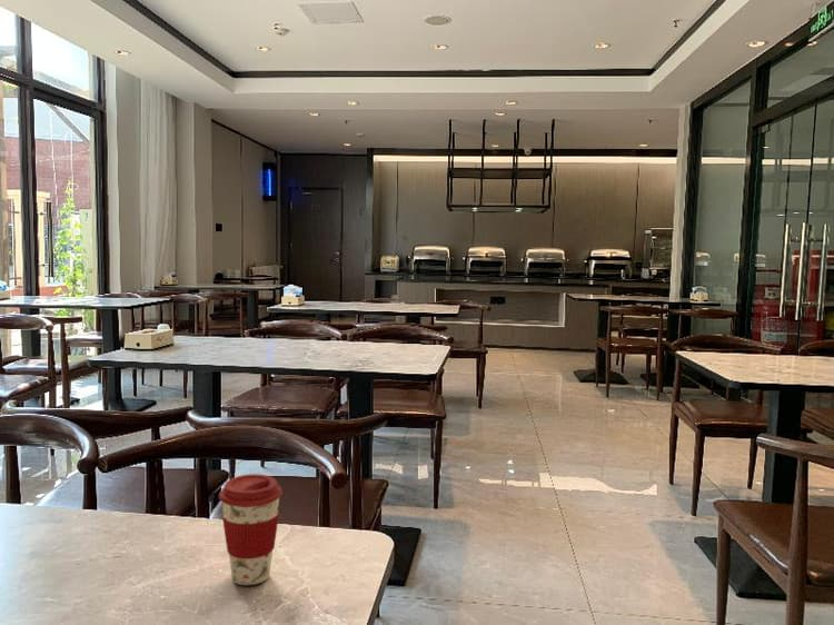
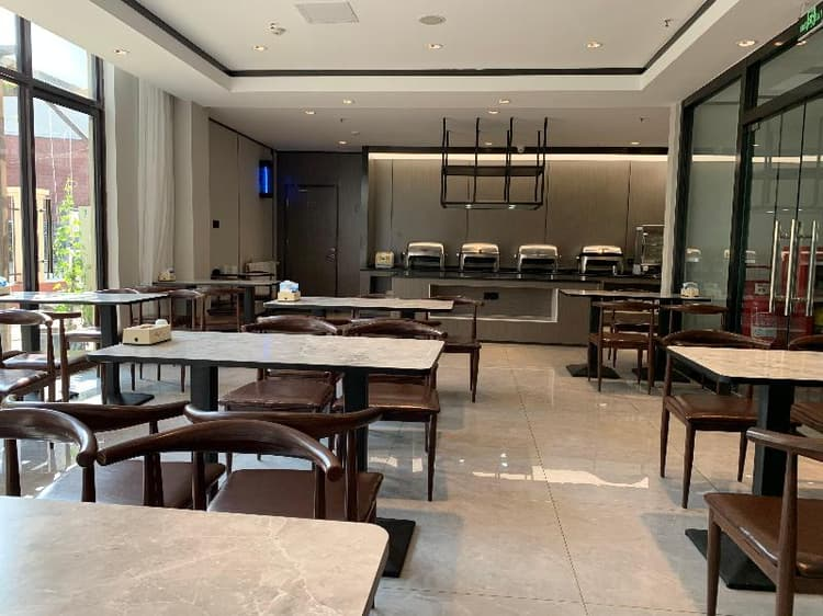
- coffee cup (250, 529)
